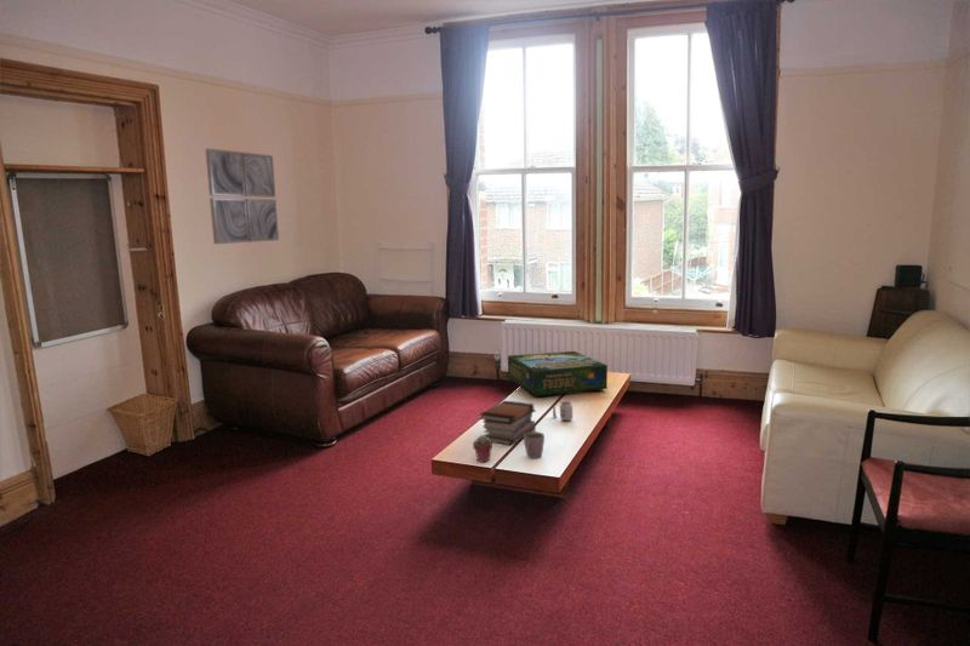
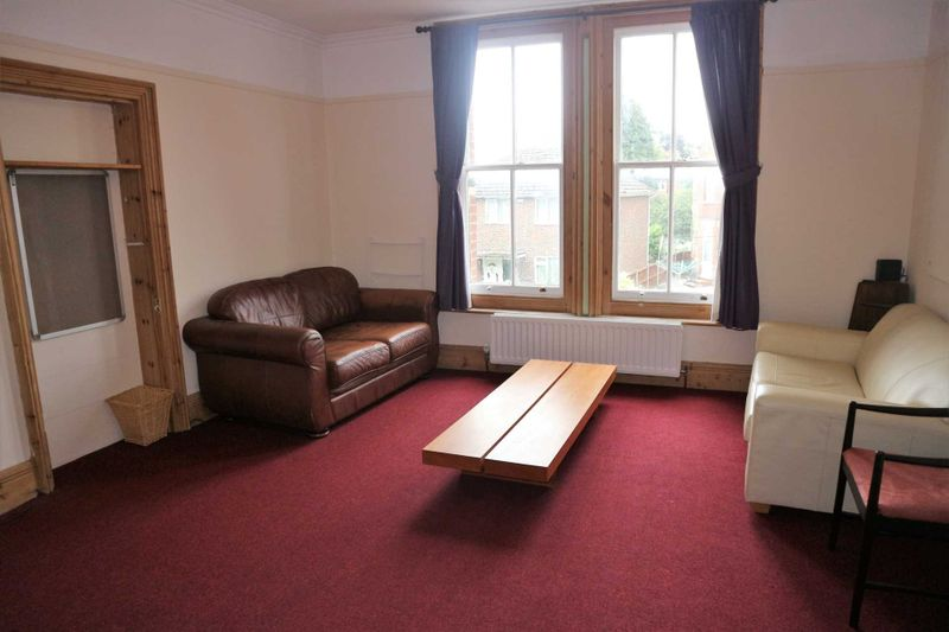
- board game (555, 371)
- mug (532, 446)
- potted succulent (483, 447)
- candle (561, 410)
- book stack (508, 422)
- wall art (244, 199)
